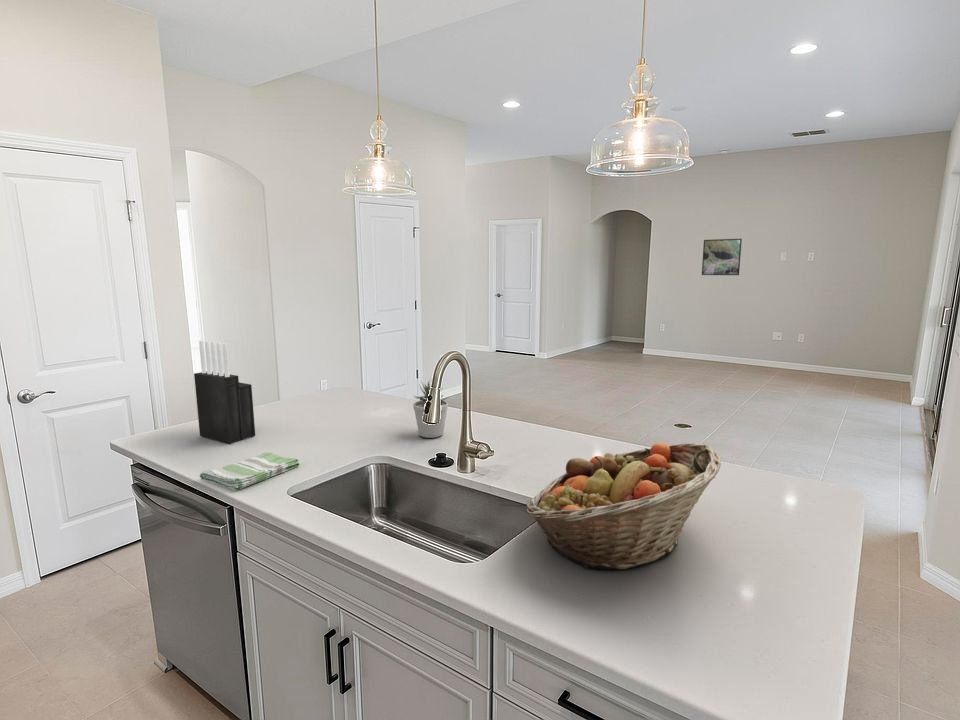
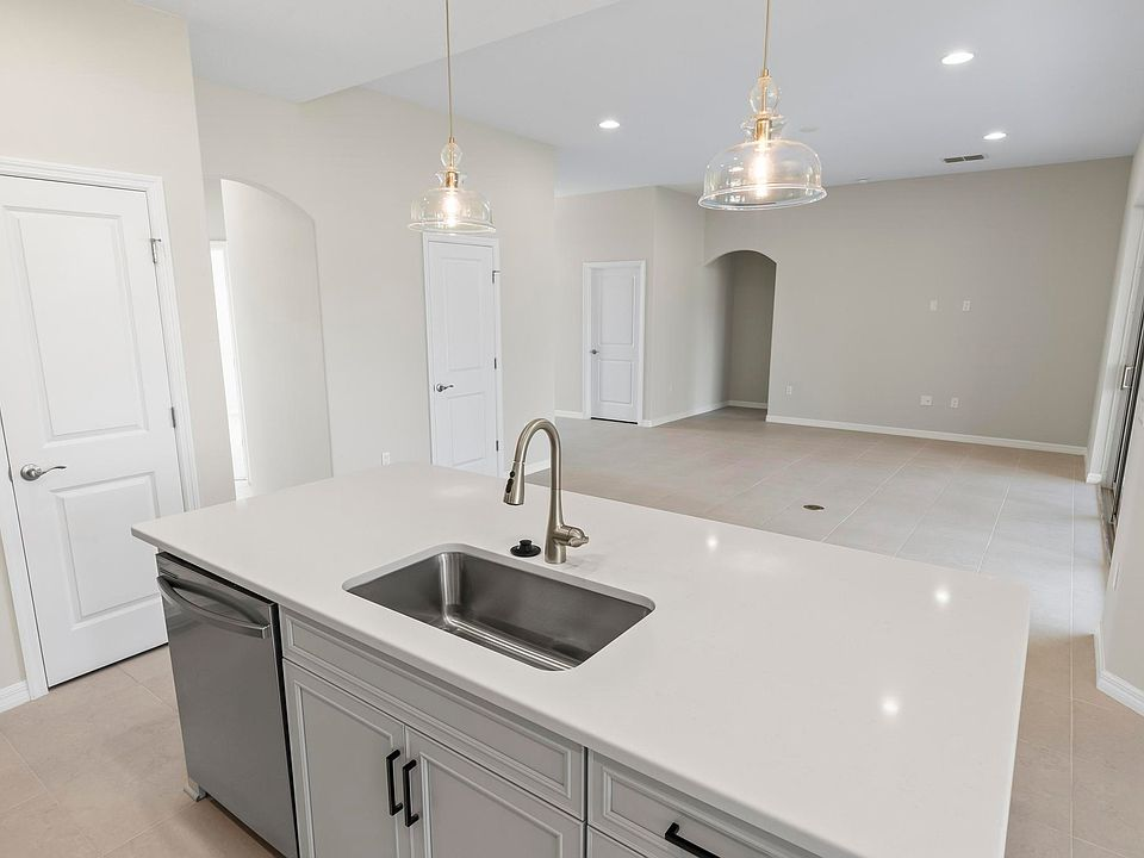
- dish towel (250, 467)
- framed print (721, 257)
- potted plant (425, 402)
- fruit basket (623, 493)
- knife block (226, 388)
